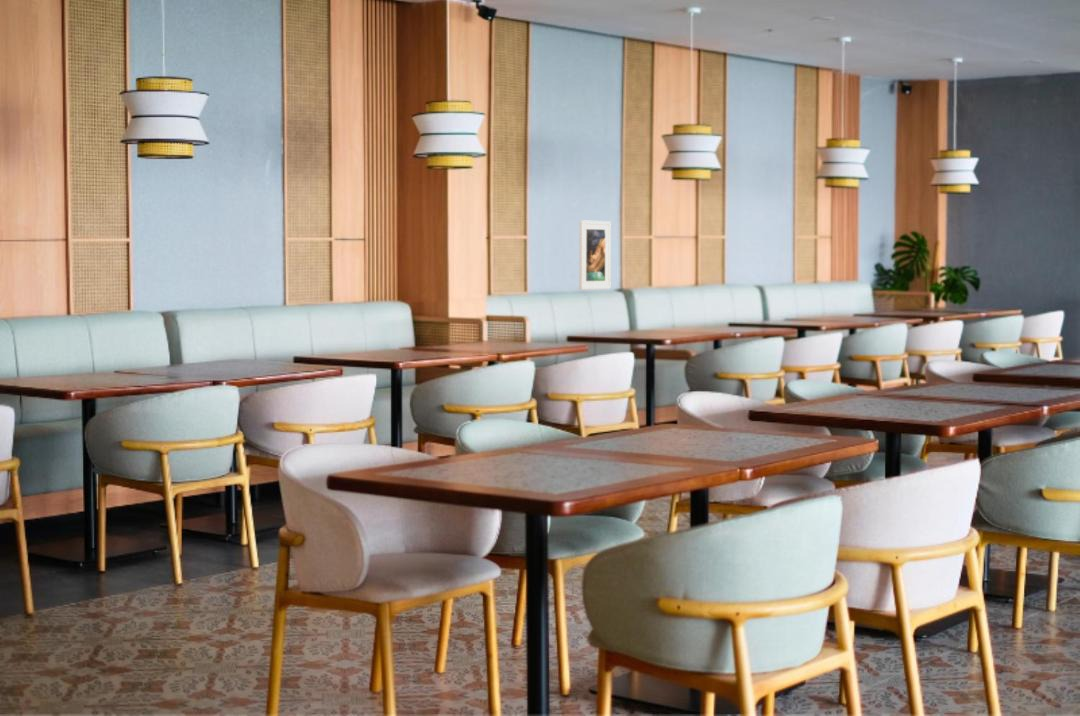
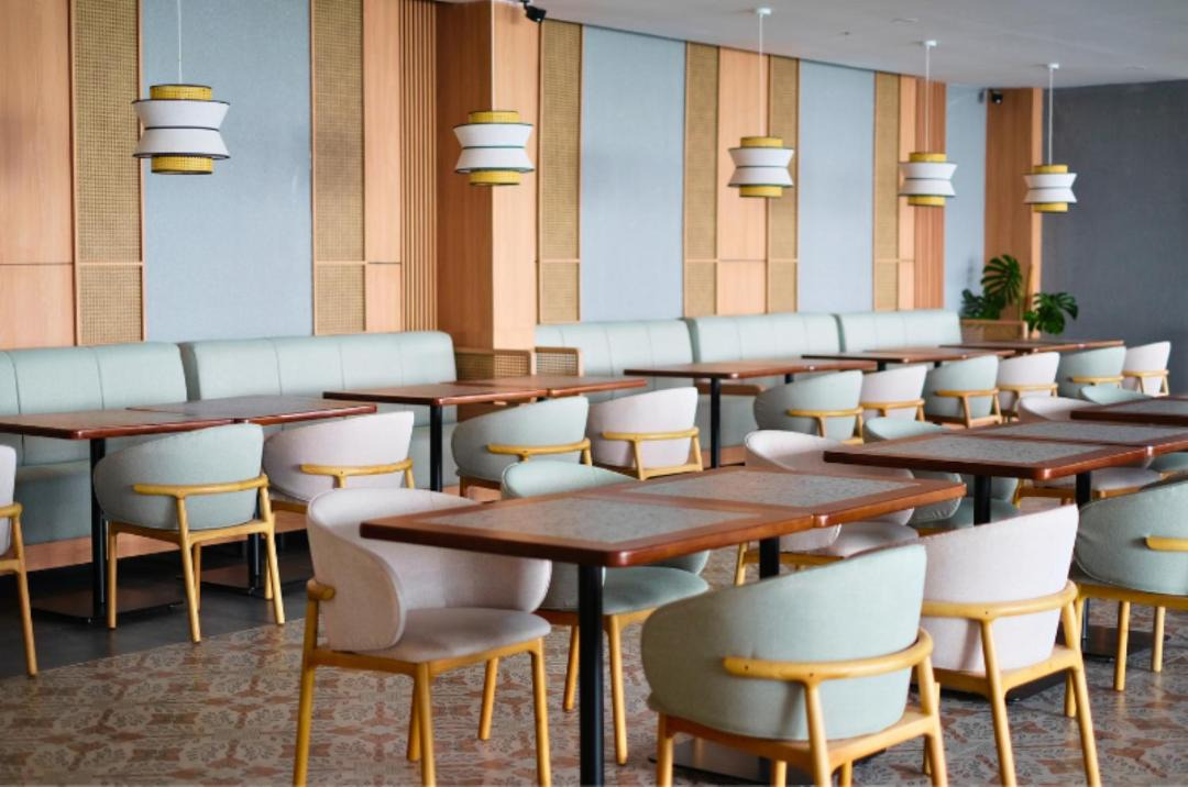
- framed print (595, 255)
